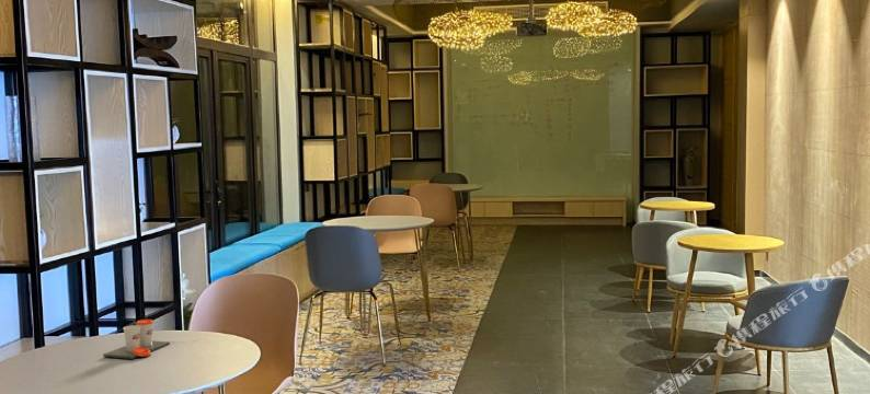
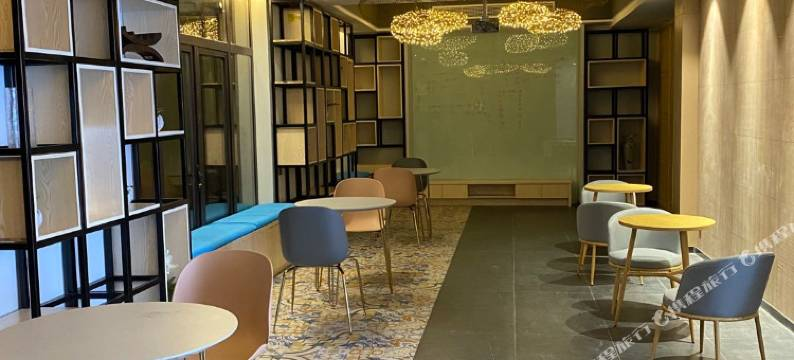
- cup (139, 336)
